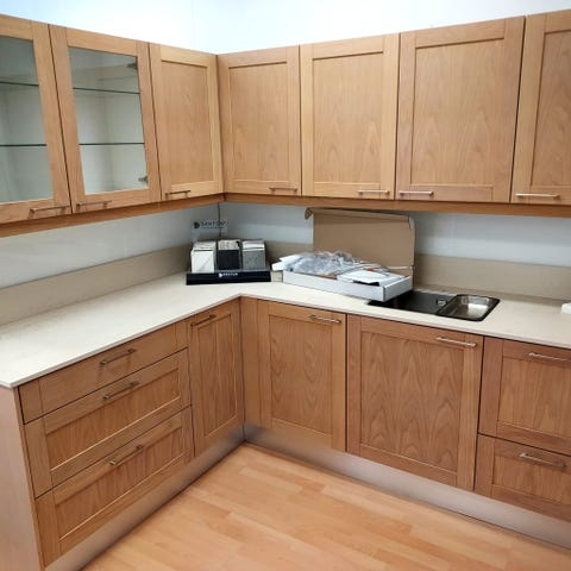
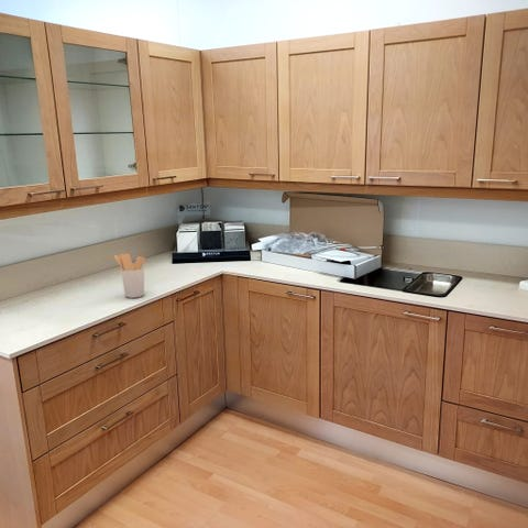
+ utensil holder (130, 274)
